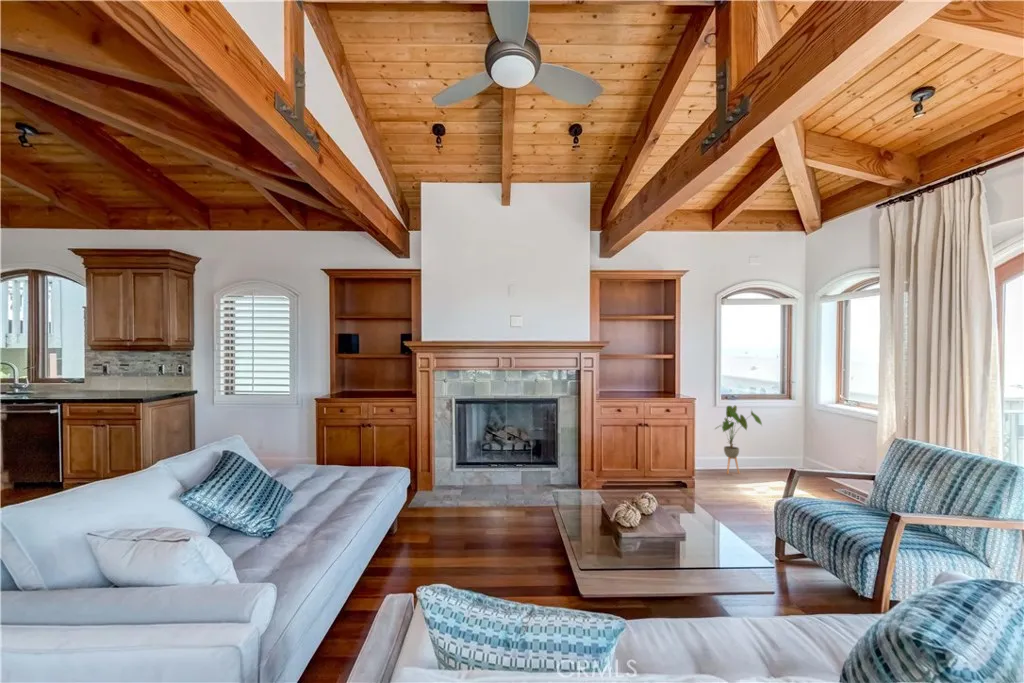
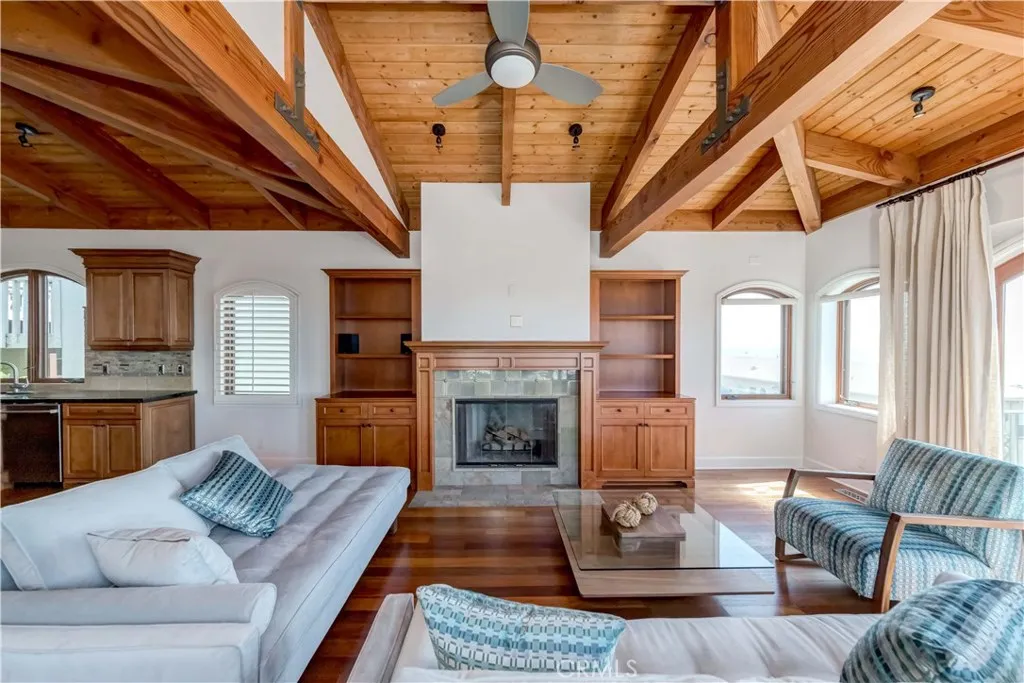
- house plant (733, 437)
